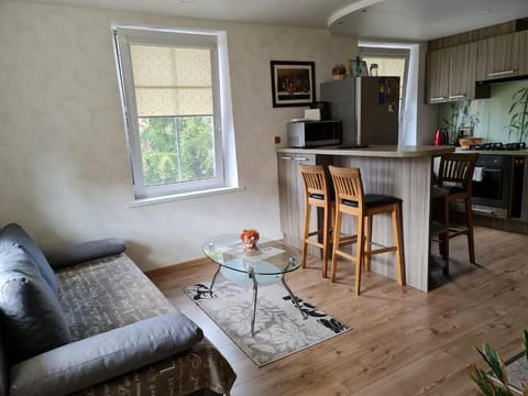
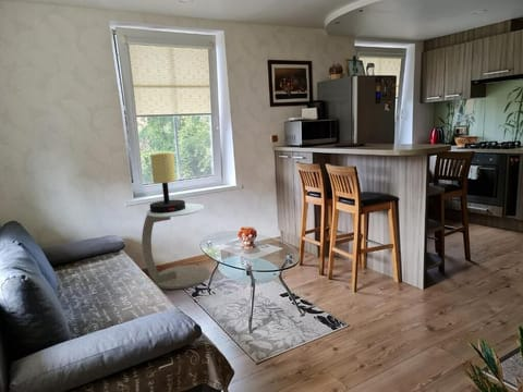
+ side table (178, 266)
+ table lamp (165, 181)
